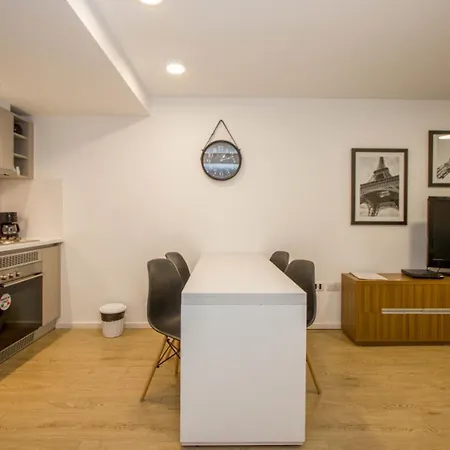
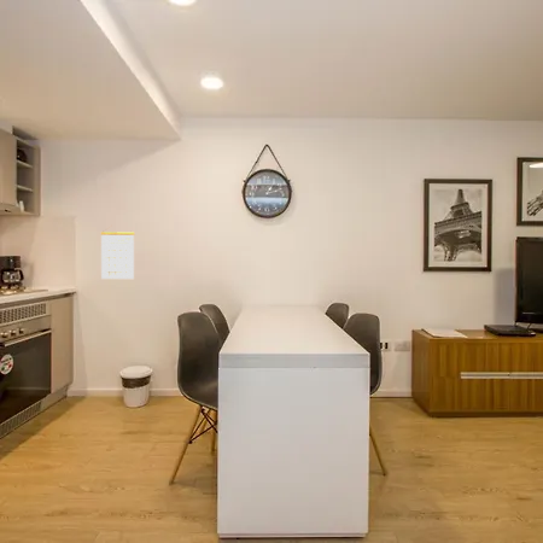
+ calendar (117, 250)
